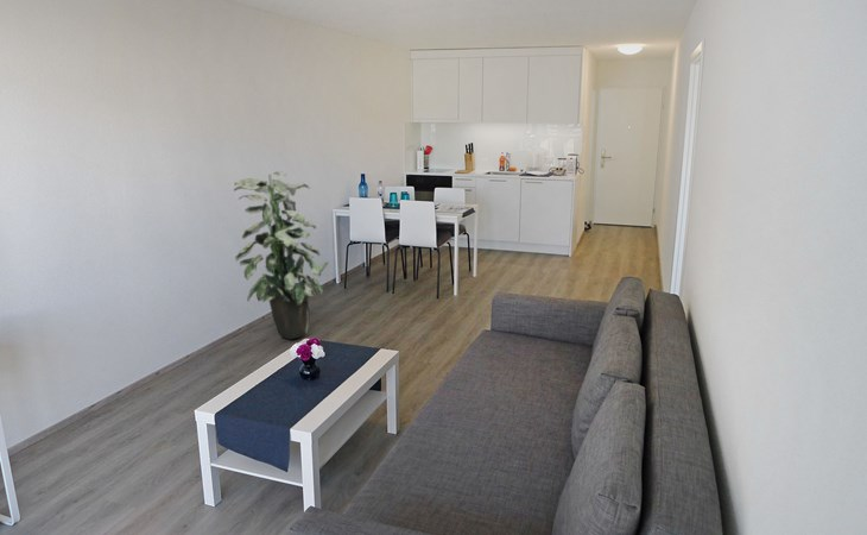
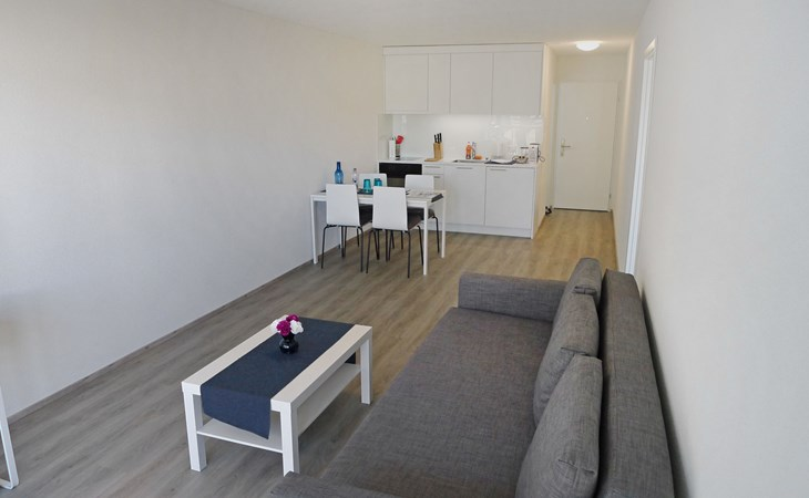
- indoor plant (280, 256)
